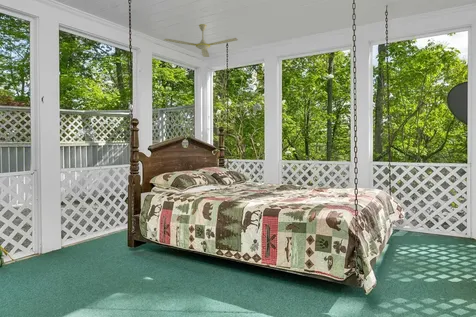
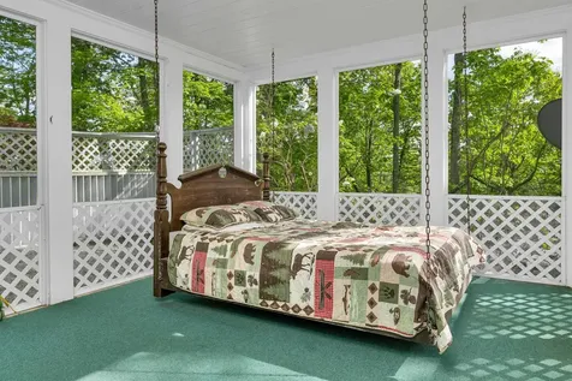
- ceiling fan (201, 40)
